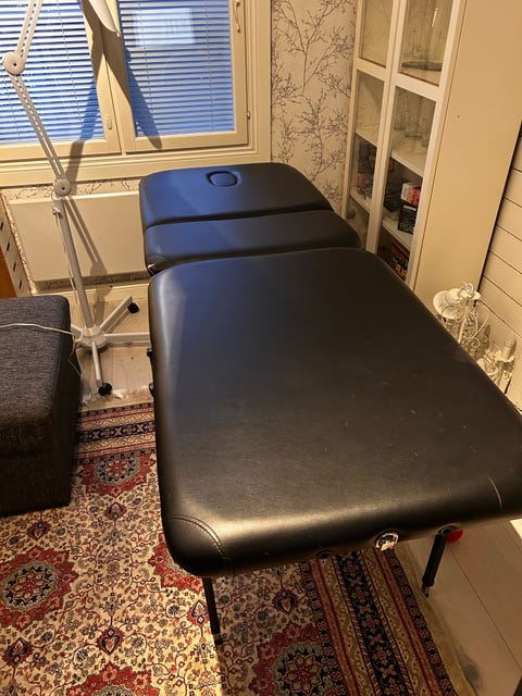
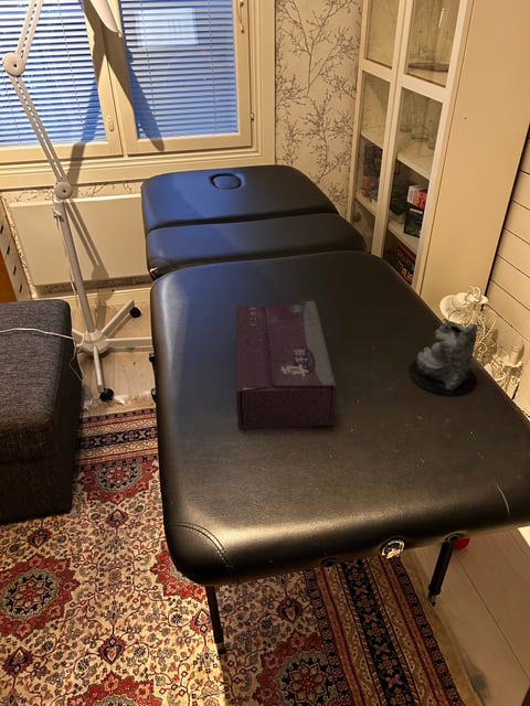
+ candle (448, 347)
+ tissue box (279, 359)
